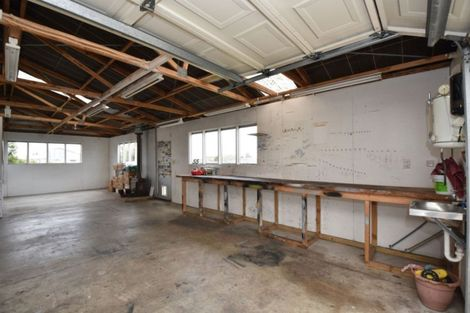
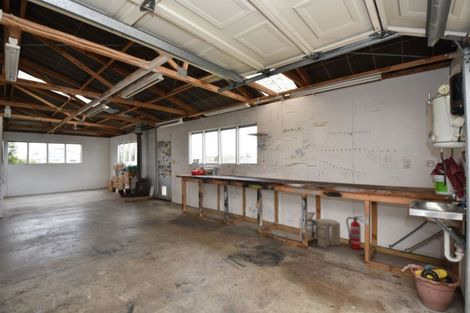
+ storage bin (319, 226)
+ fire extinguisher (354, 231)
